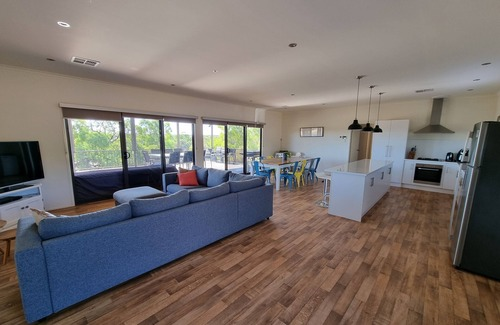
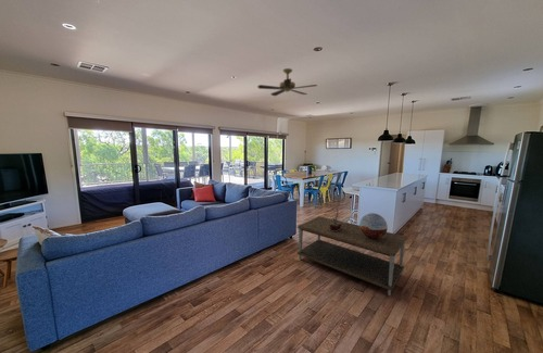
+ decorative sphere (372, 225)
+ coffee table (348, 249)
+ potted plant (337, 212)
+ ceiling fan (287, 79)
